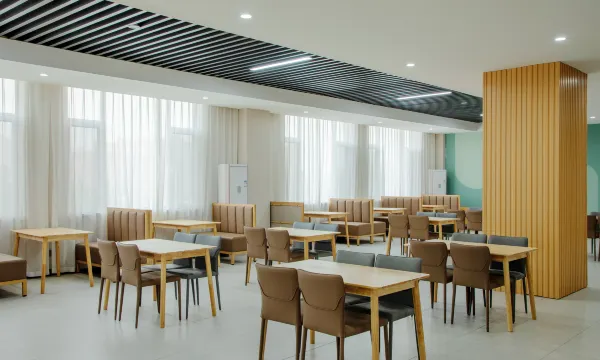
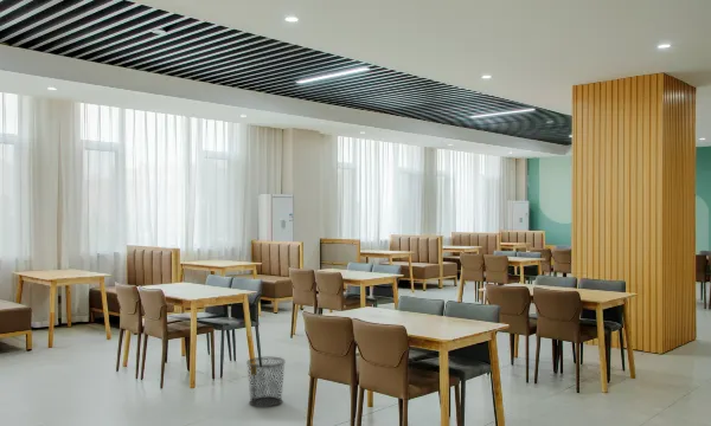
+ waste bin (265, 381)
